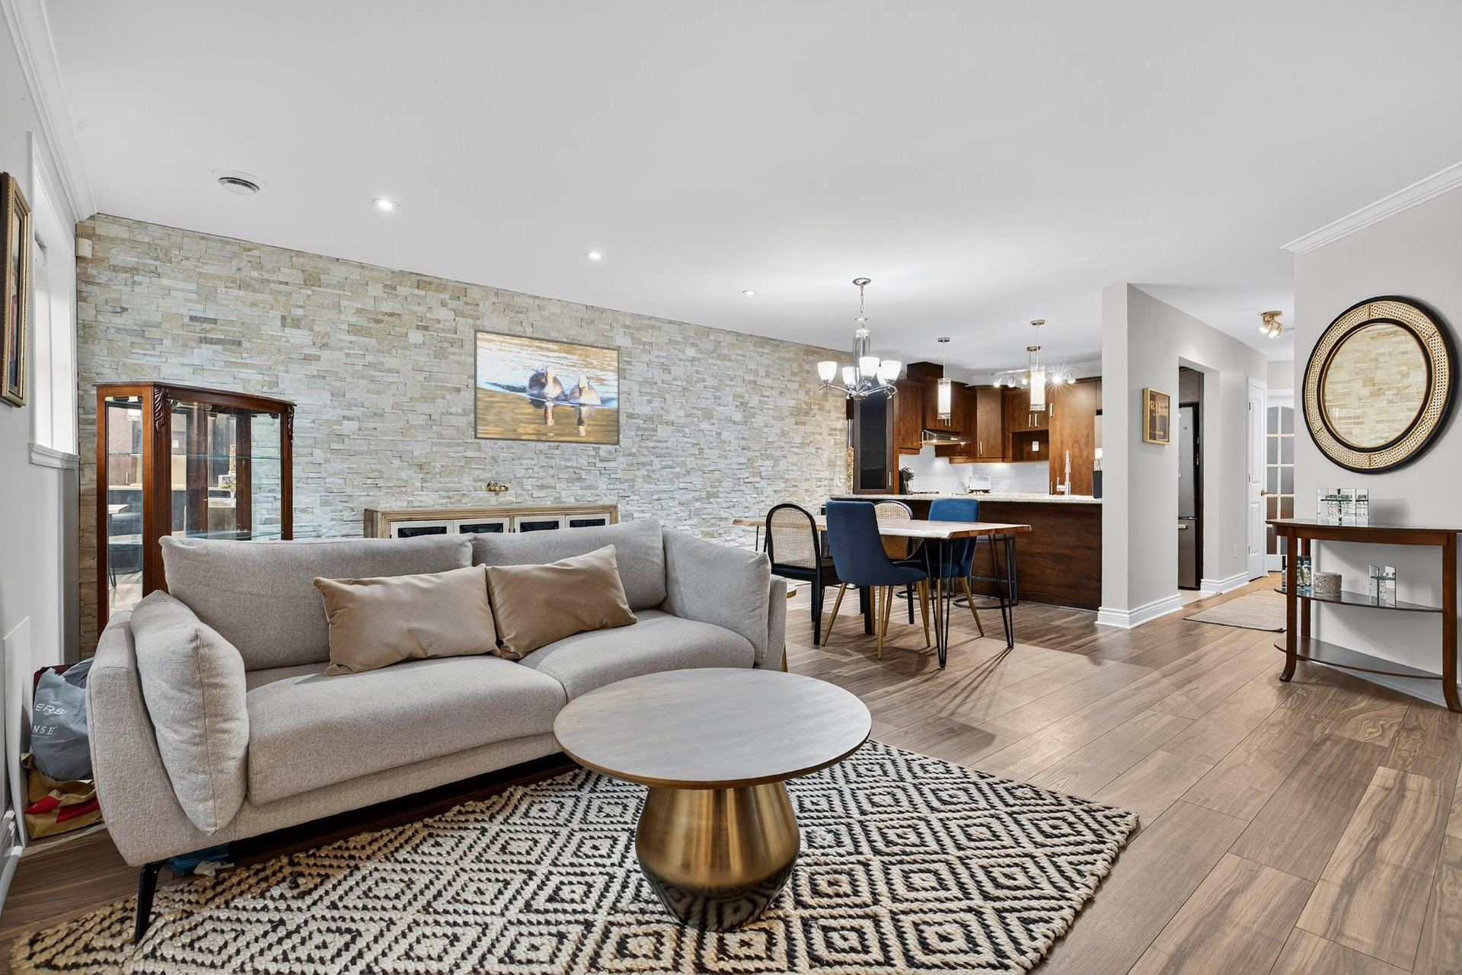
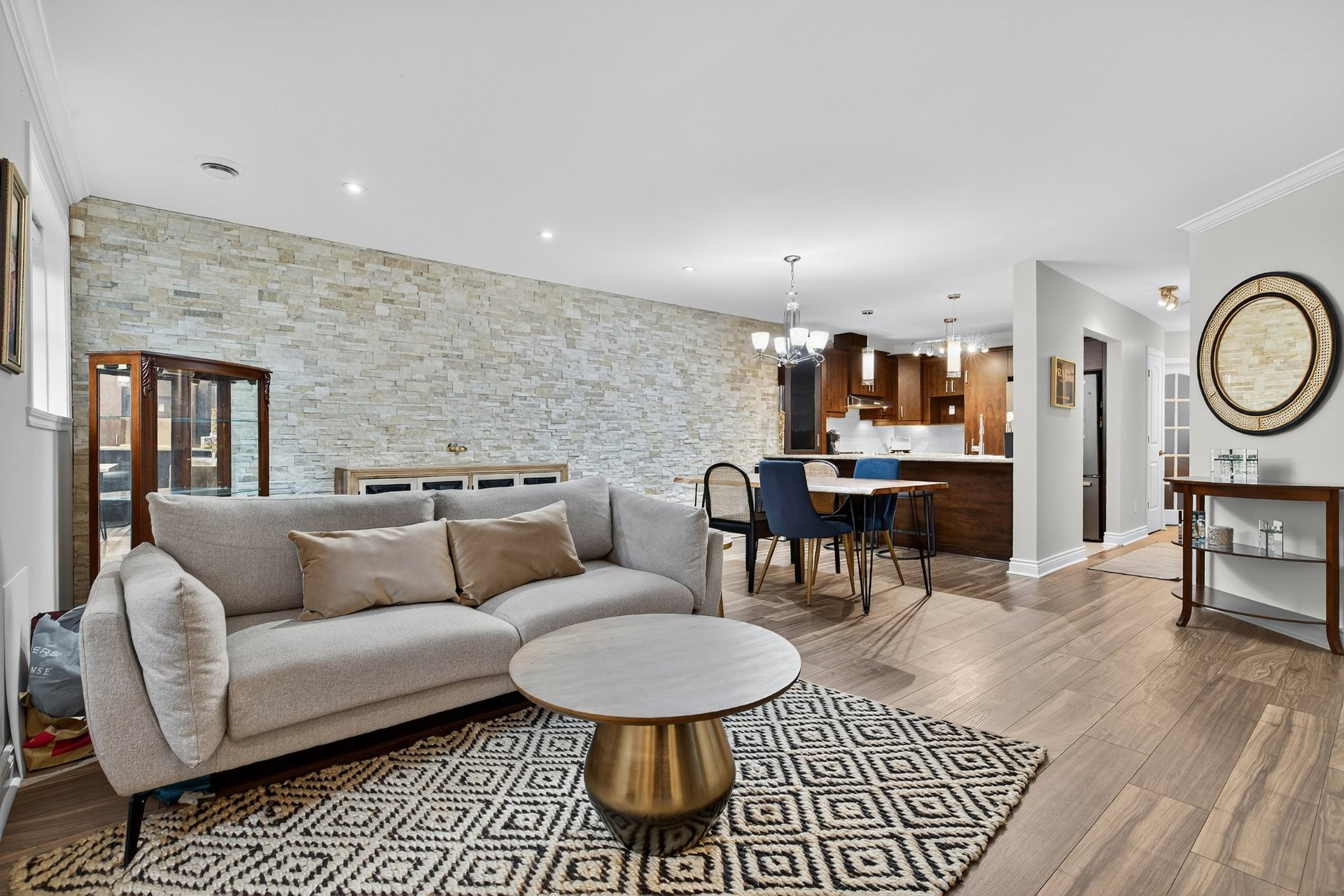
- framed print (552, 391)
